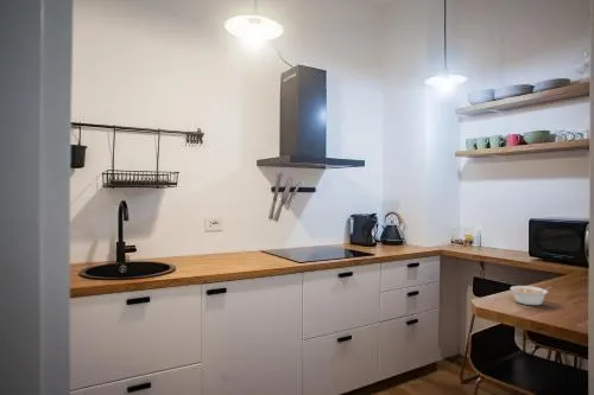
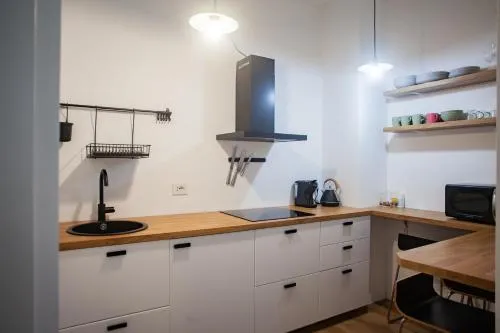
- legume (529, 294)
